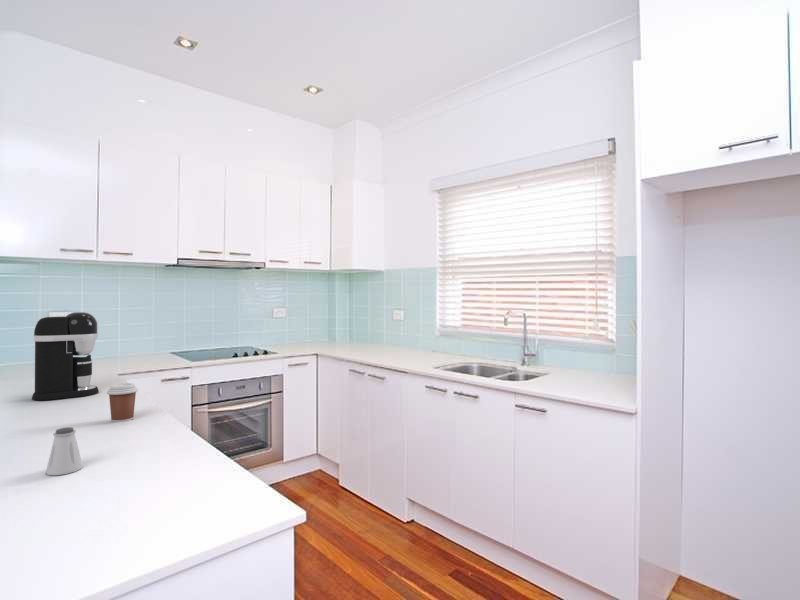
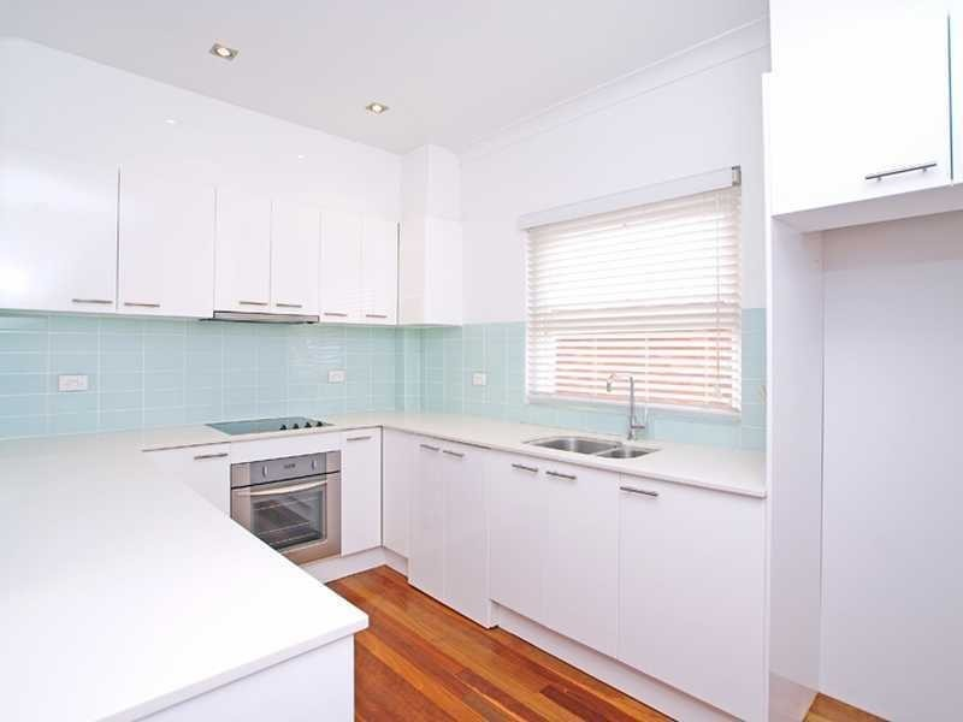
- saltshaker (64, 449)
- coffee maker (66, 353)
- coffee cup (122, 402)
